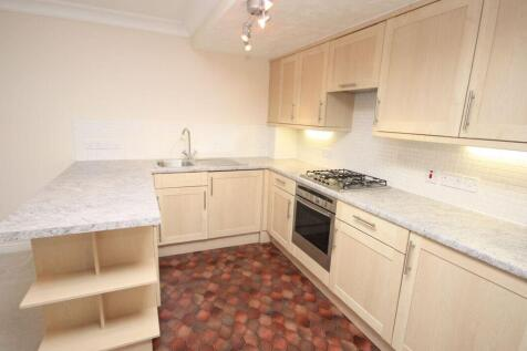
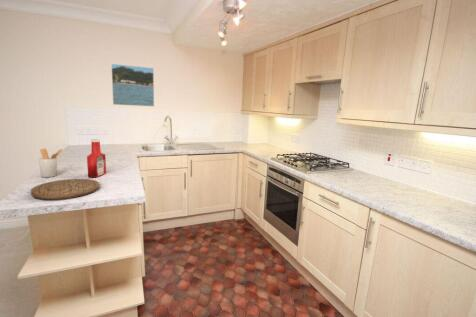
+ cutting board (67, 188)
+ utensil holder (52, 162)
+ soap bottle (96, 157)
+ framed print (133, 86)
